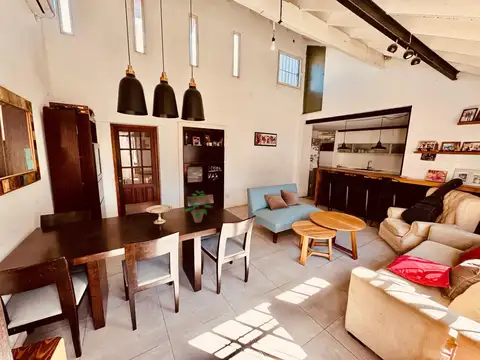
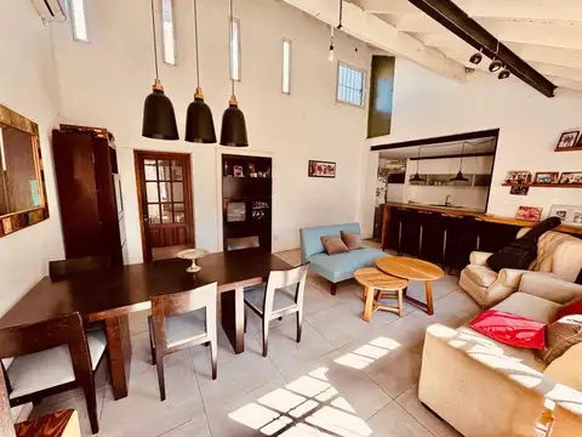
- potted plant (197, 206)
